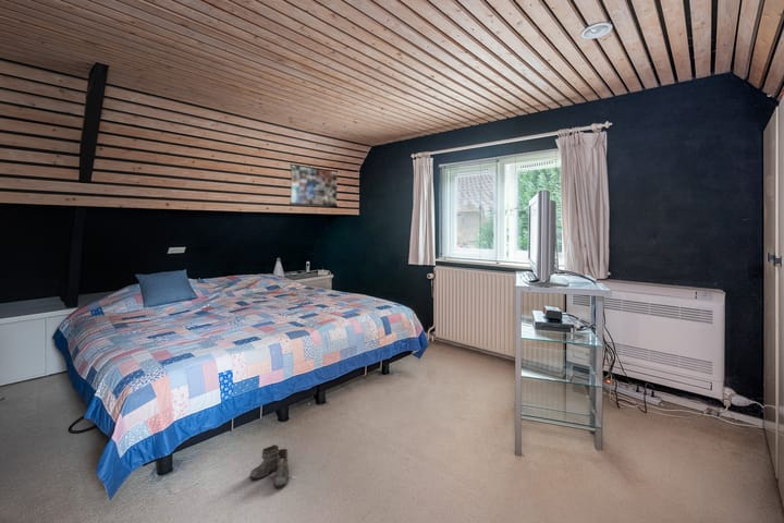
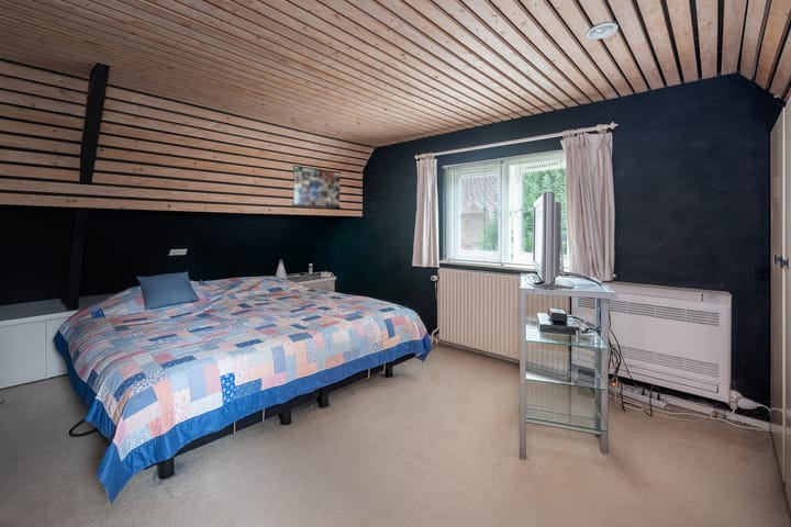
- boots (271, 463)
